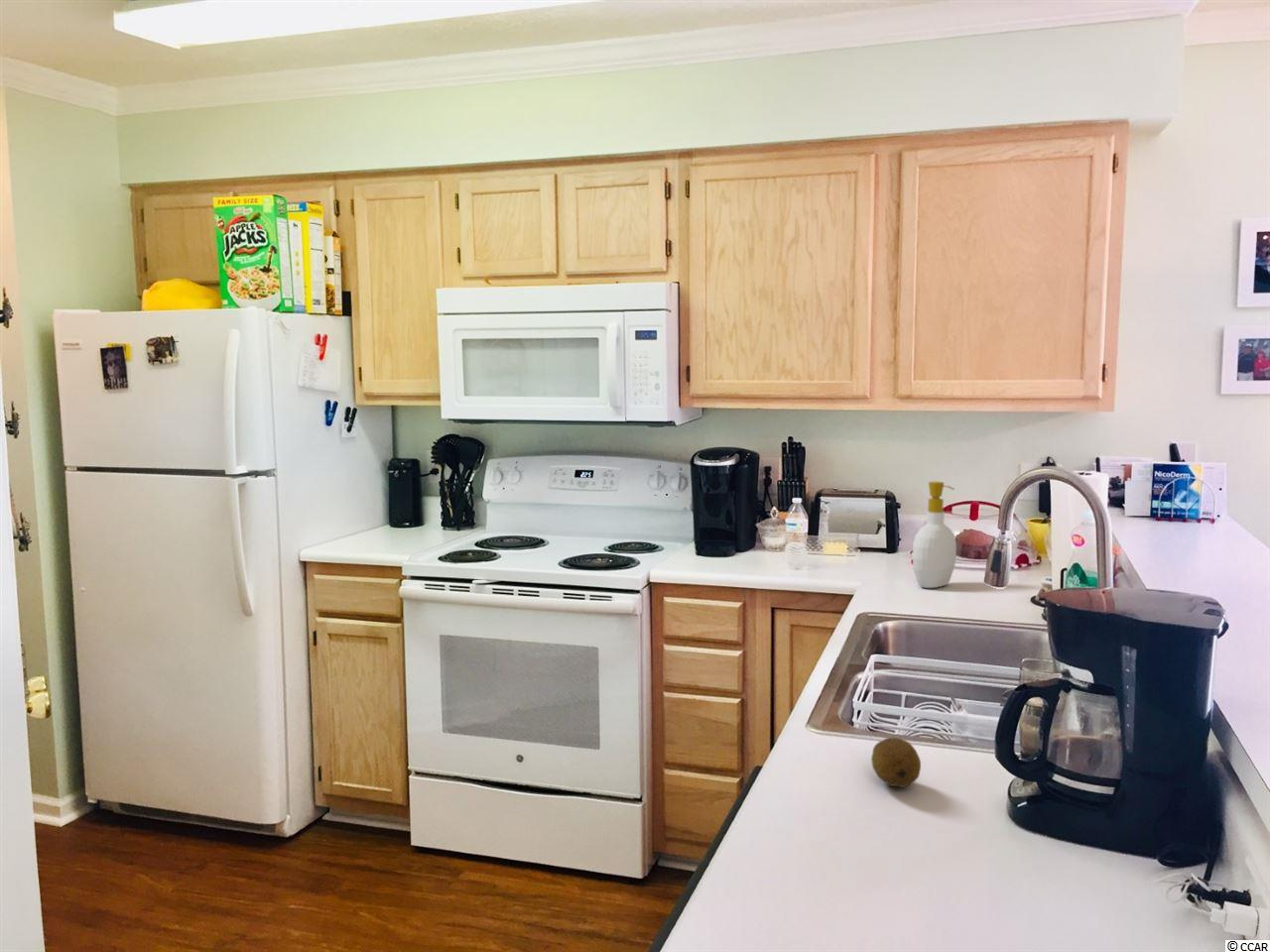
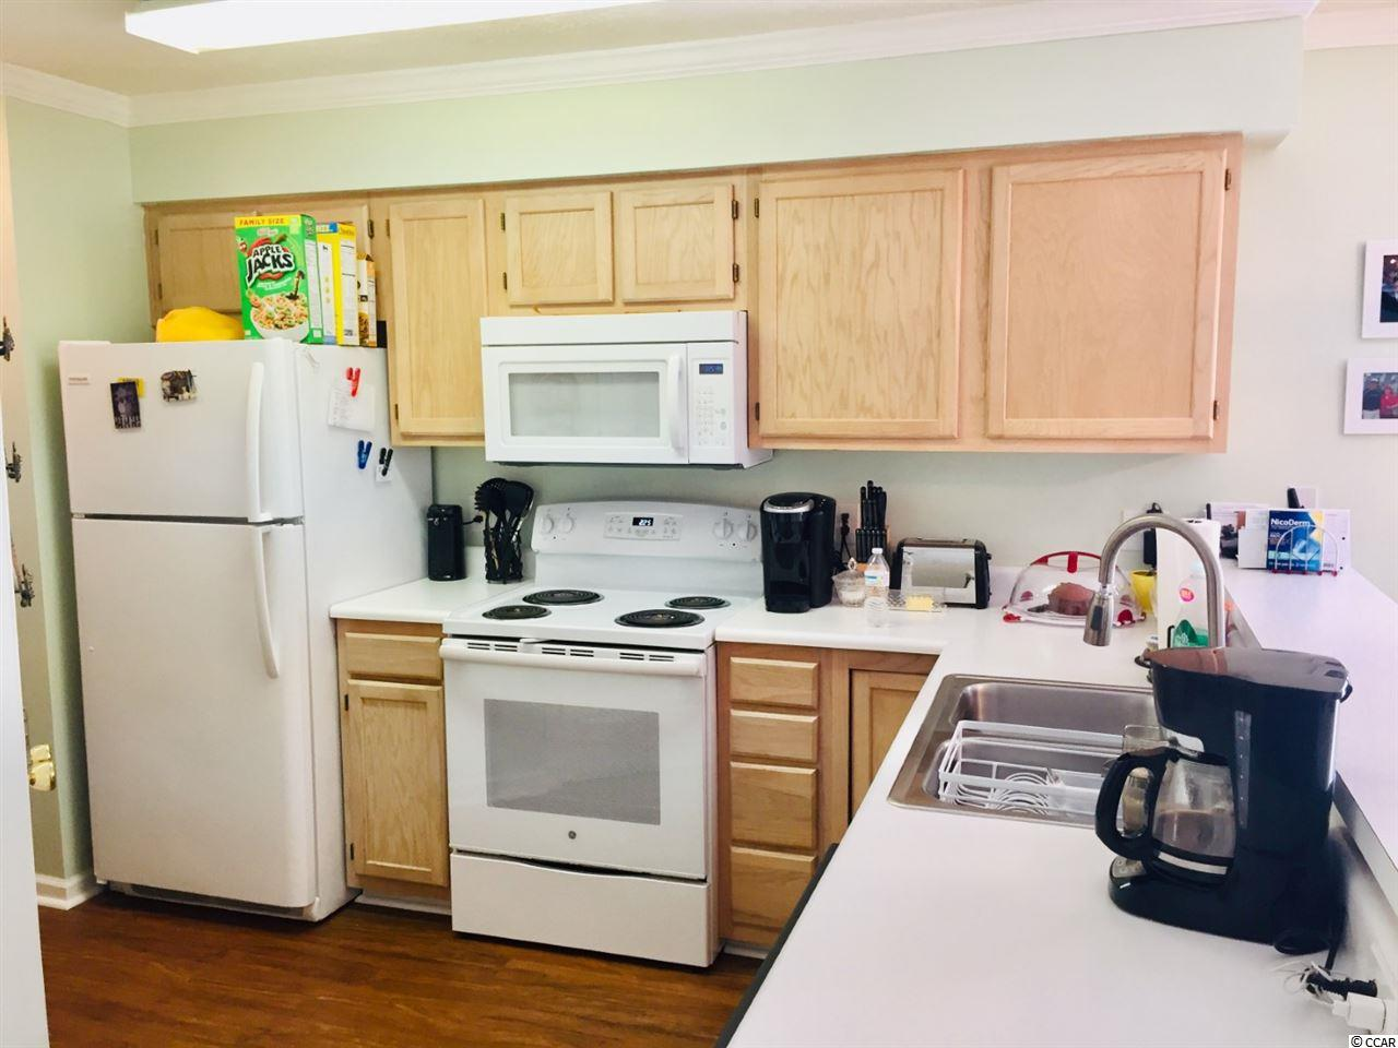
- soap bottle (936, 534)
- fruit (895, 762)
